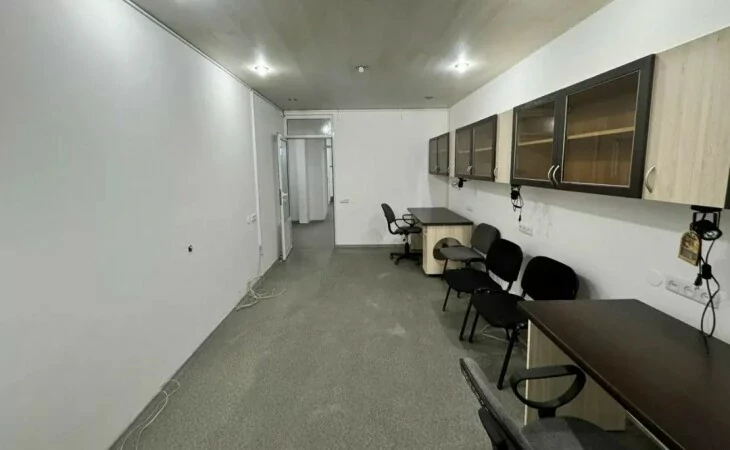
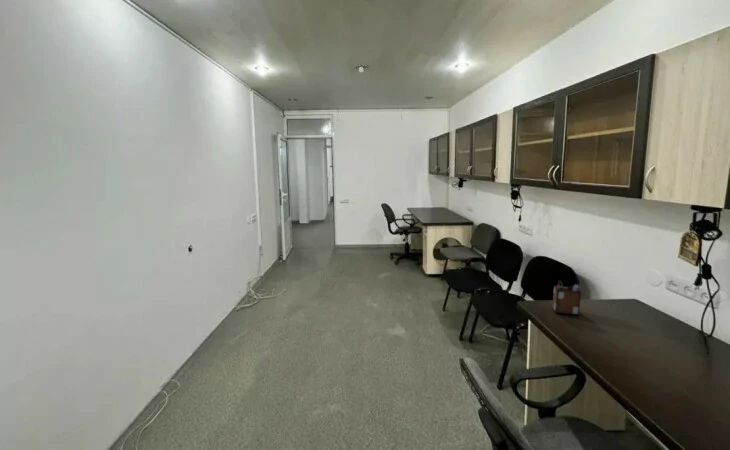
+ desk organizer (566, 295)
